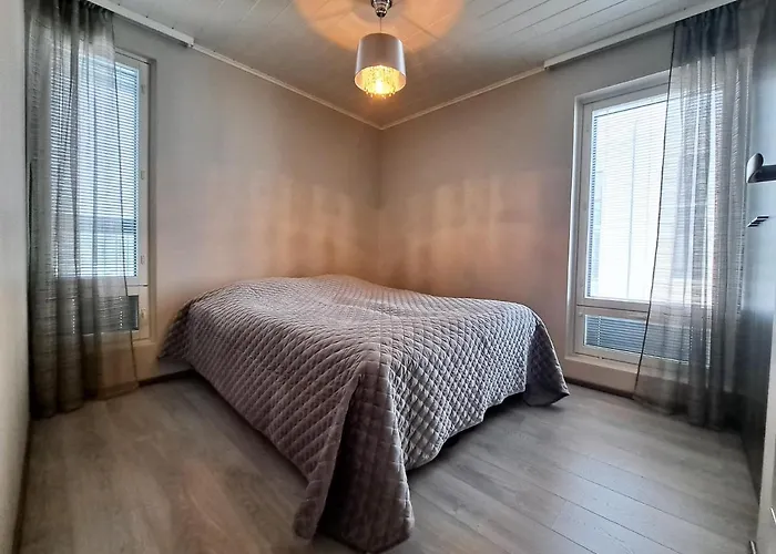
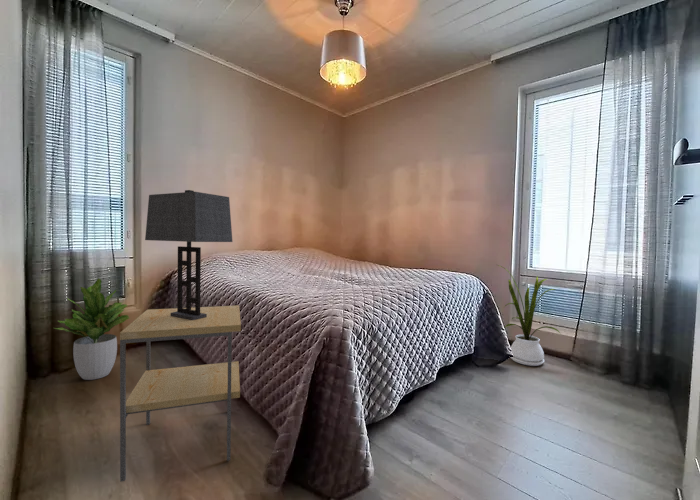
+ side table (189, 378)
+ house plant (524, 313)
+ table lamp (188, 253)
+ potted plant (95, 328)
